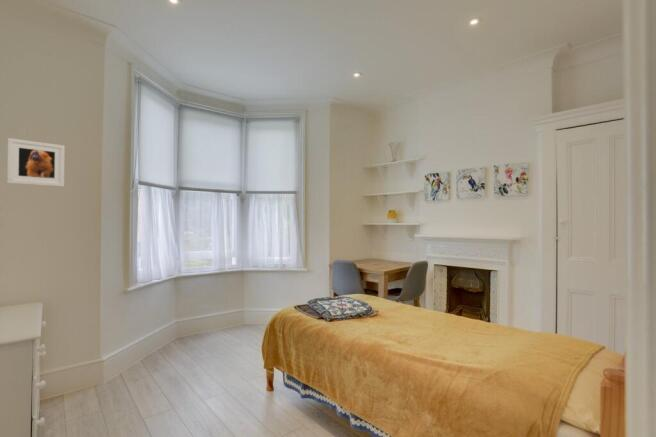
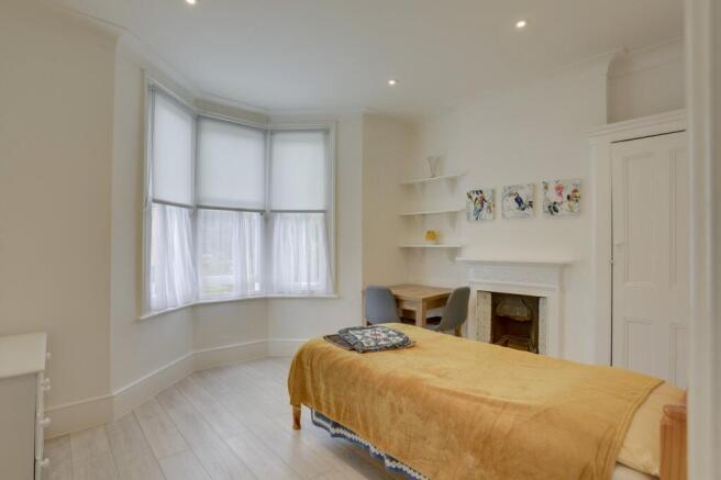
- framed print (37, 163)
